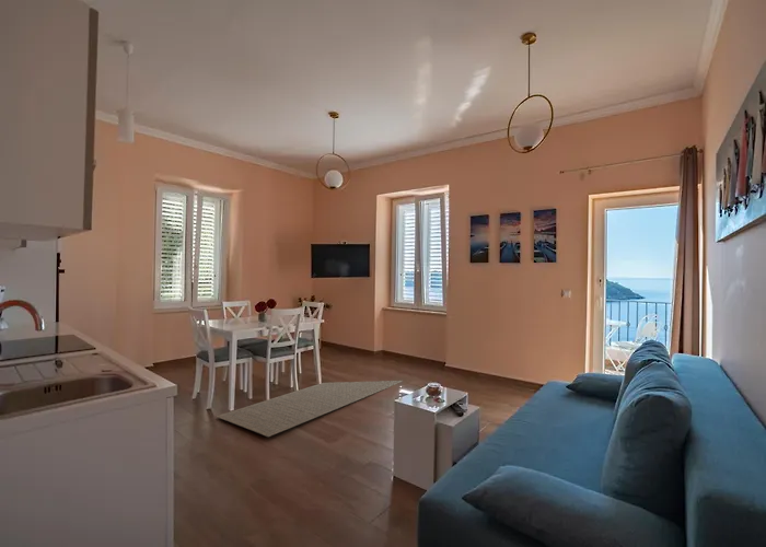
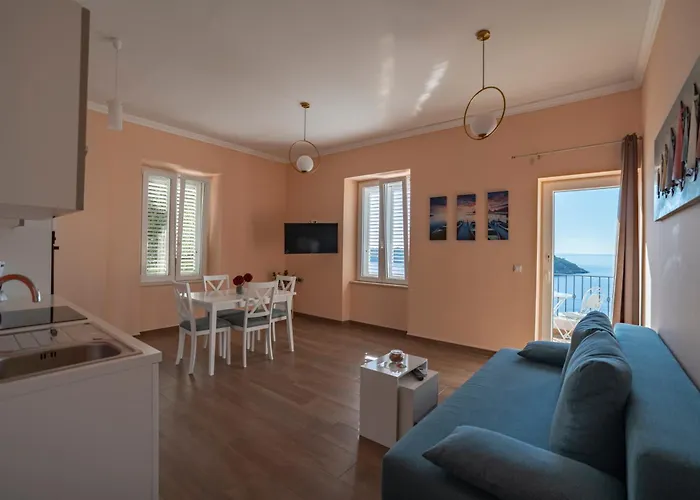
- rug (340, 389)
